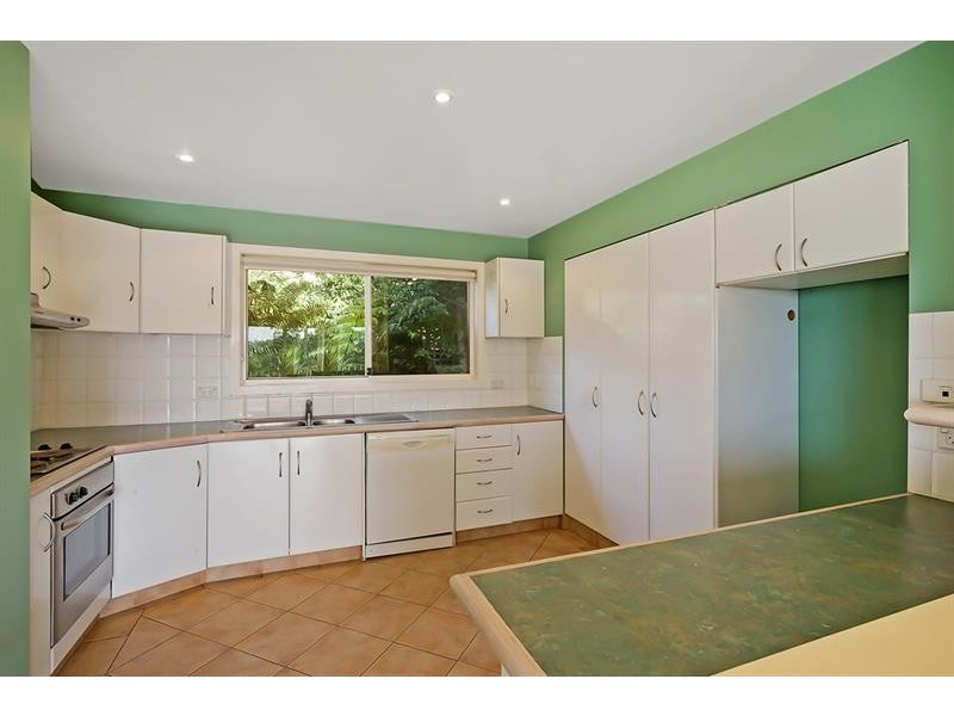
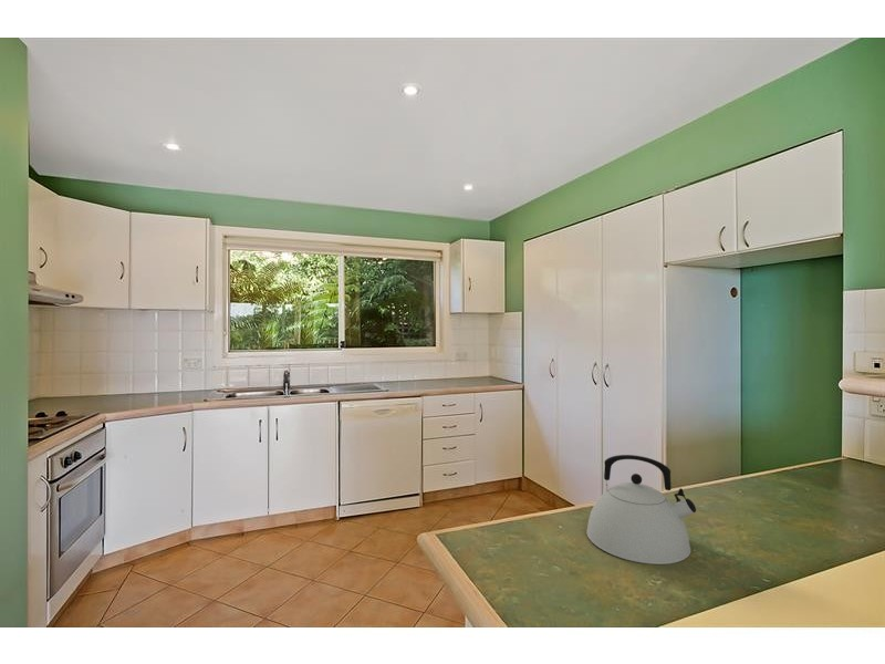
+ kettle (638, 498)
